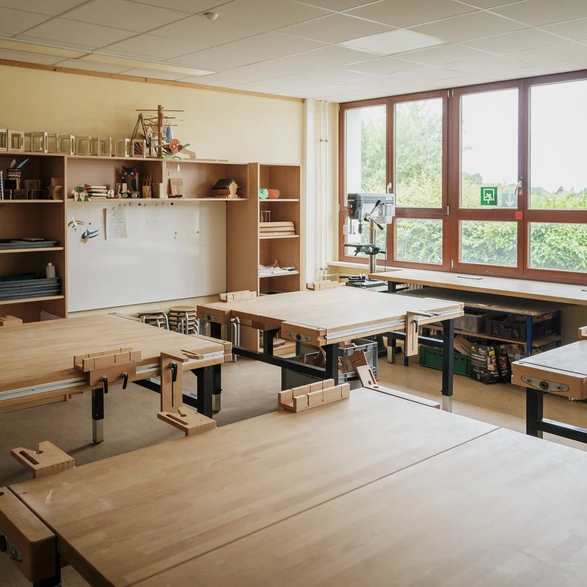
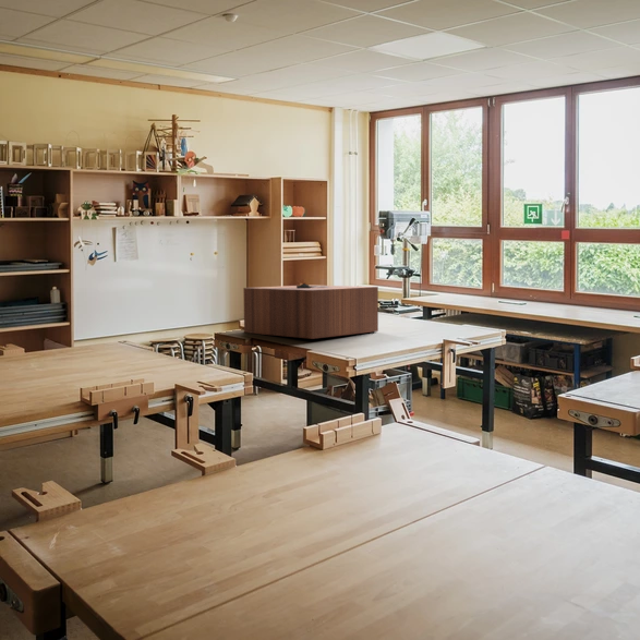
+ wooden box (311, 307)
